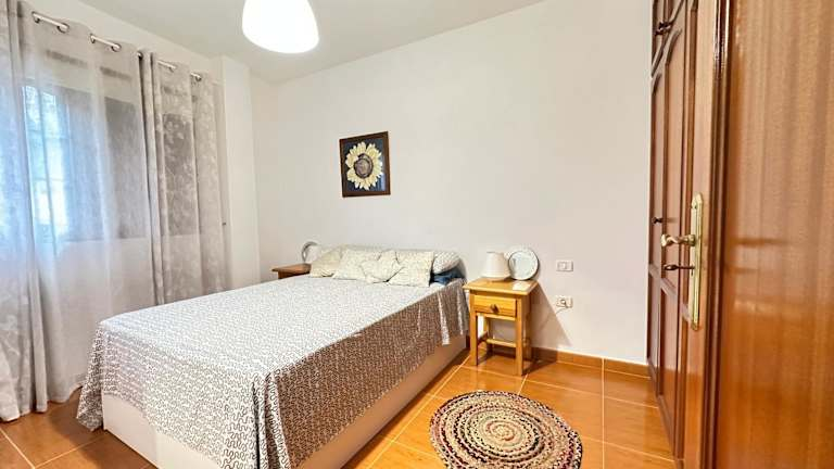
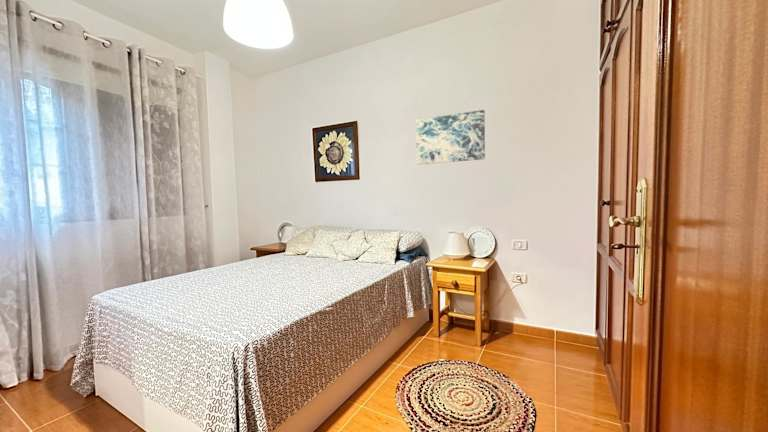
+ wall art (448, 138)
